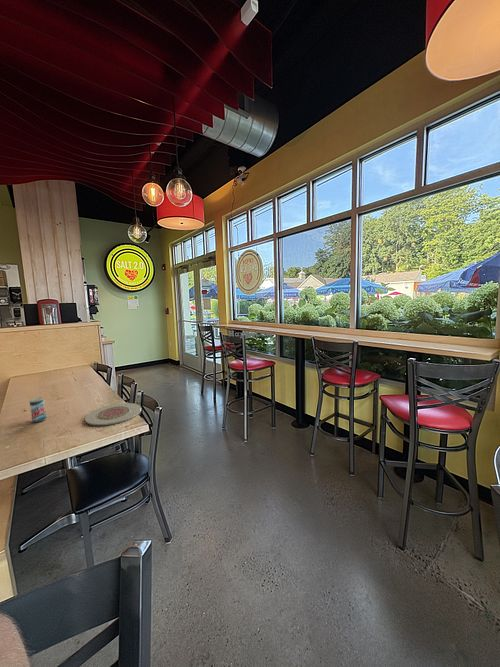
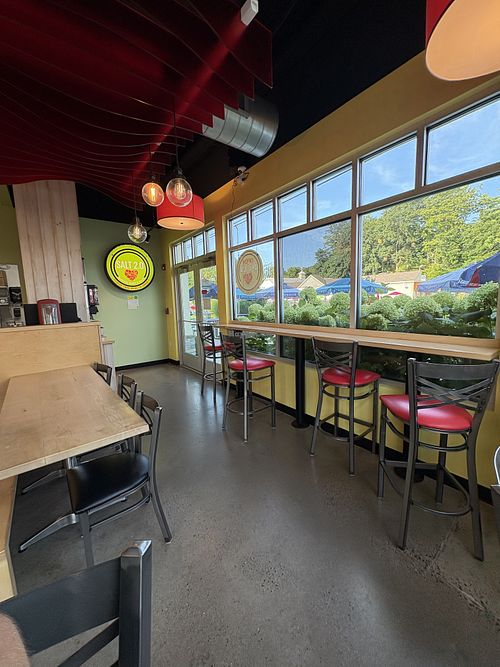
- plate (114, 413)
- beer can (38, 409)
